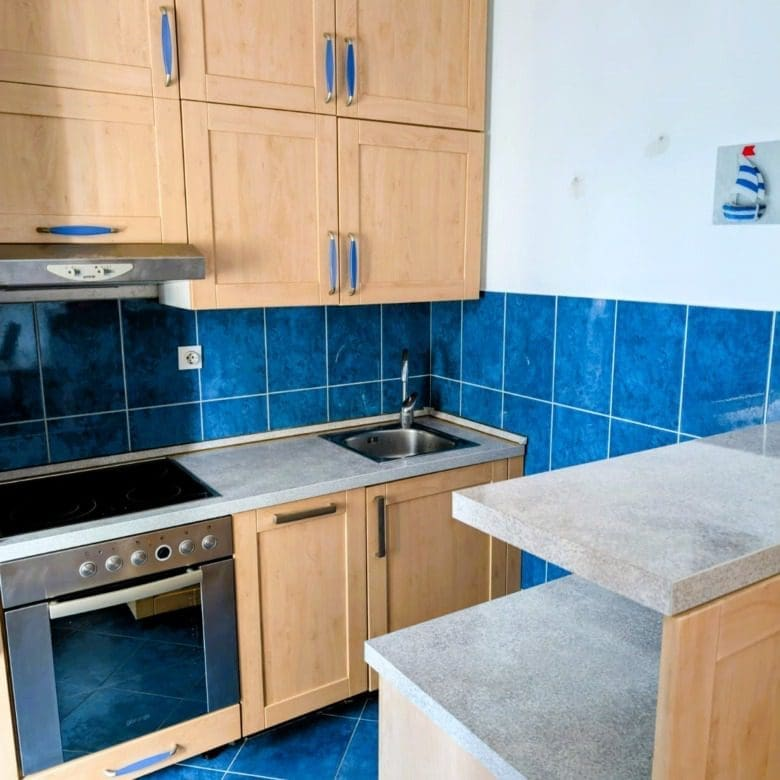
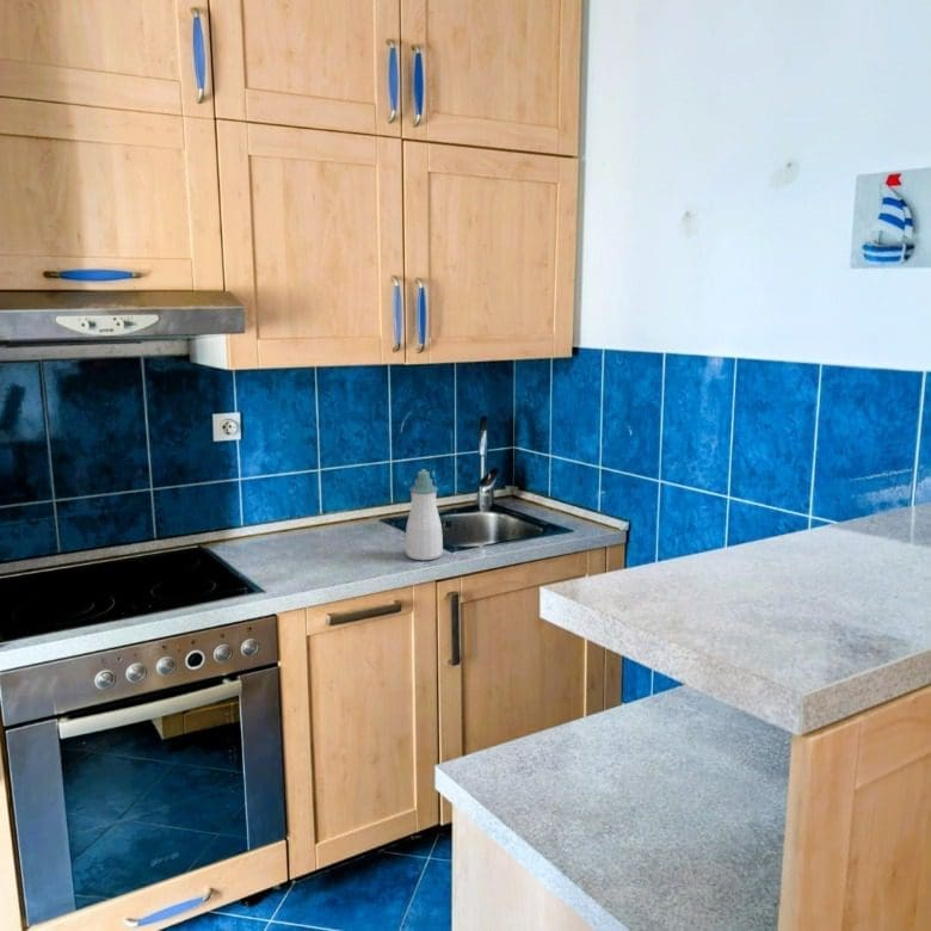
+ soap bottle (424, 513)
